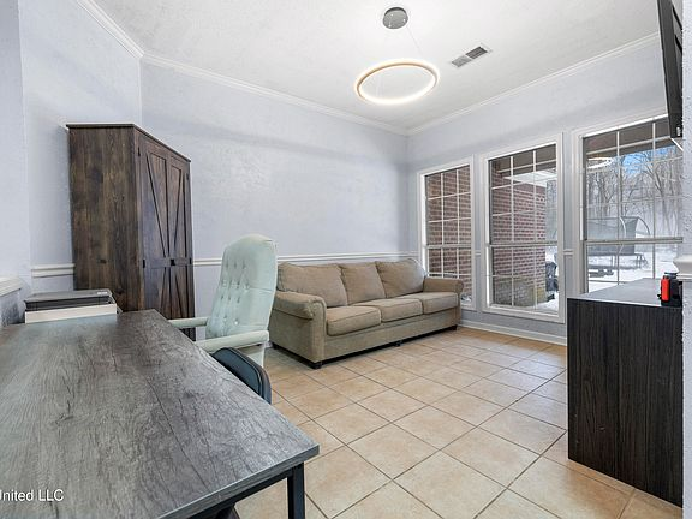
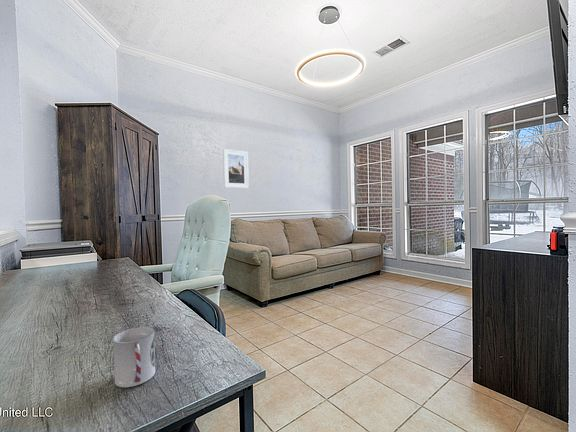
+ cup (135, 358)
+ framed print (236, 169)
